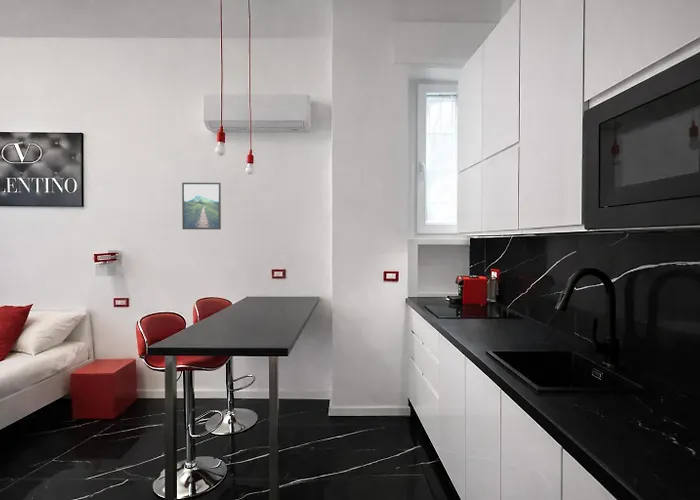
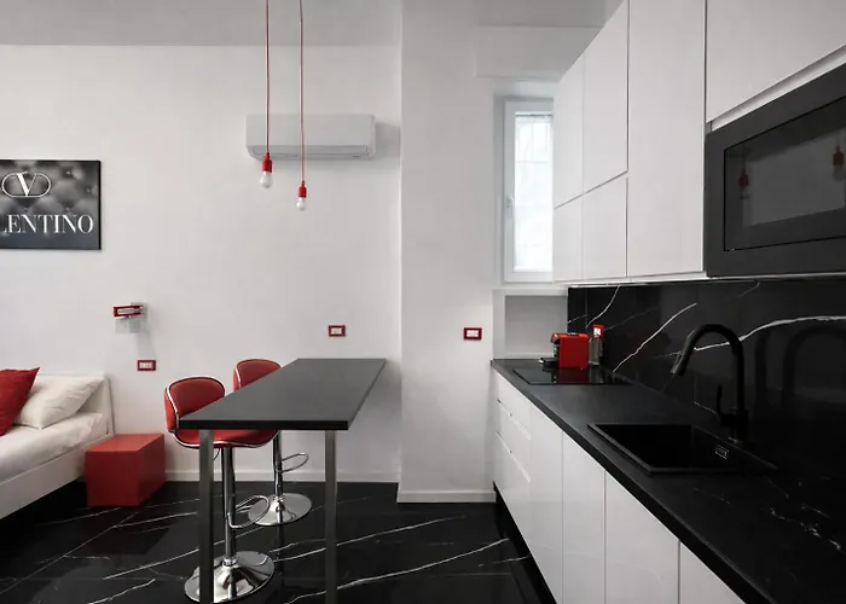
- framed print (201, 206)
